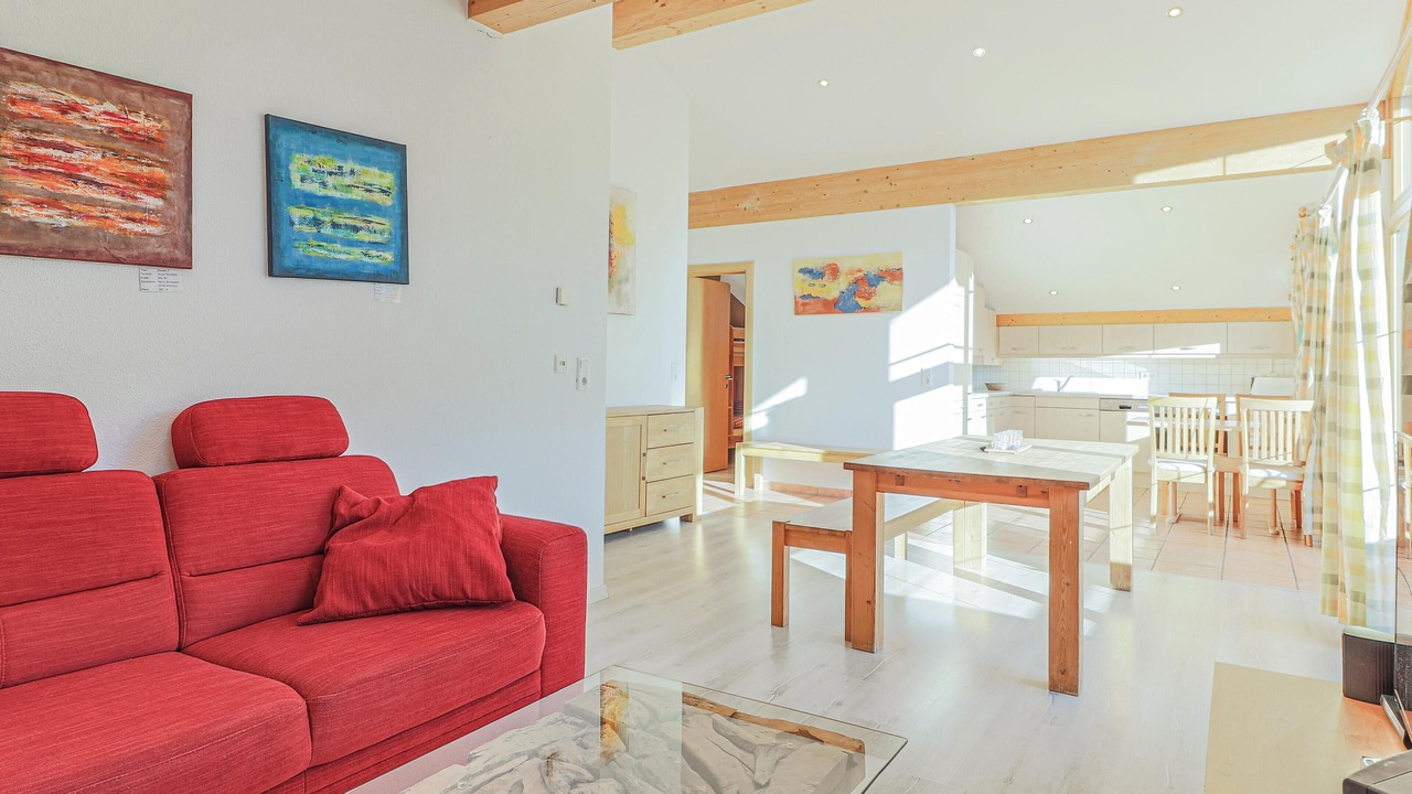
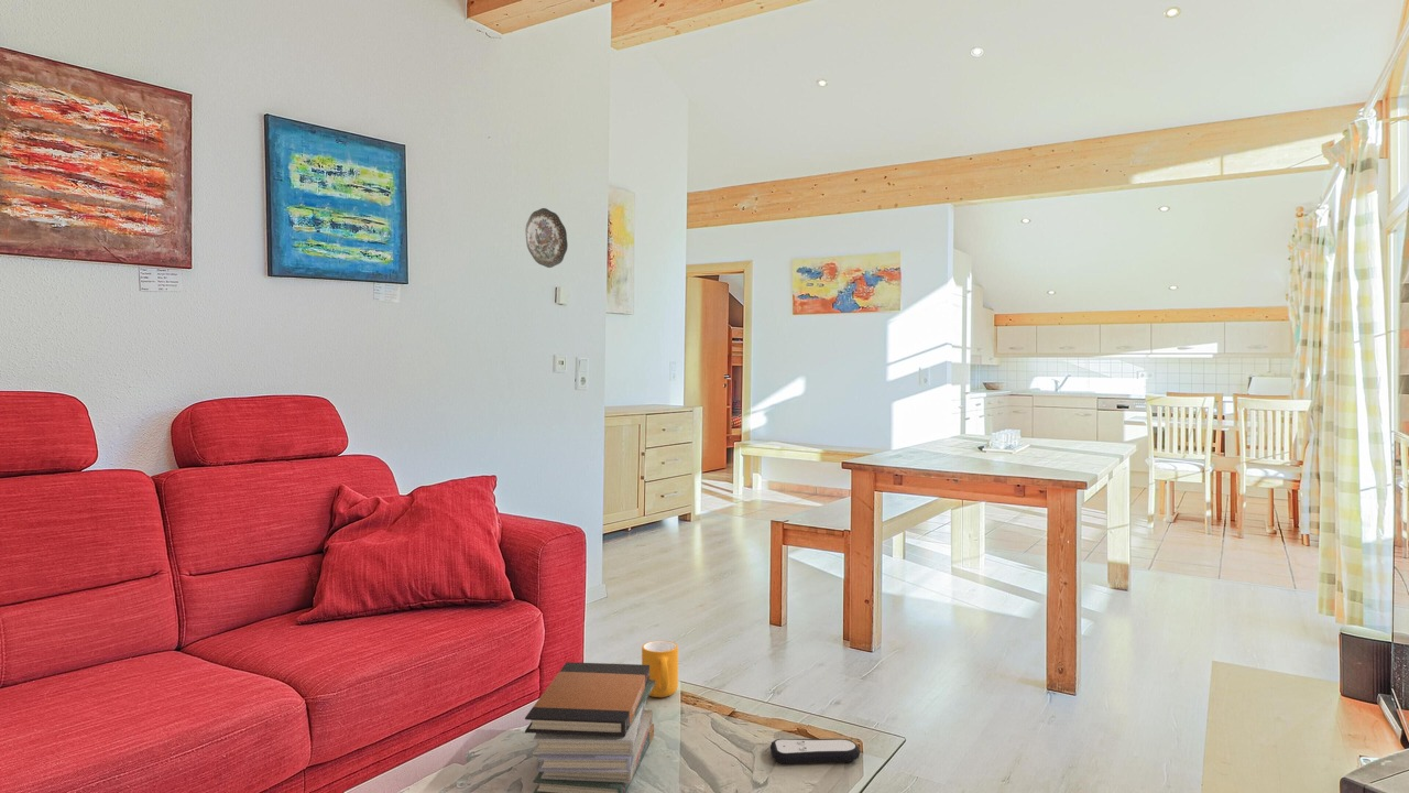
+ book stack (594, 726)
+ remote control (815, 750)
+ mug (660, 672)
+ decorative plate (545, 238)
